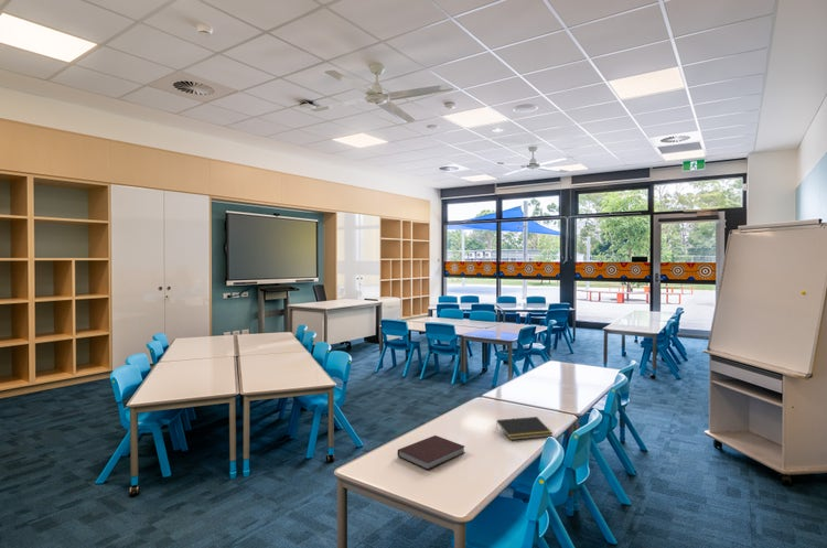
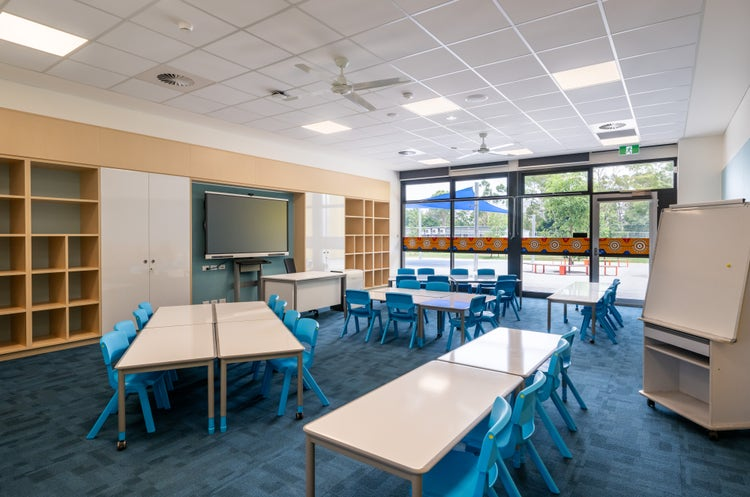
- notebook (431, 451)
- notepad (524, 427)
